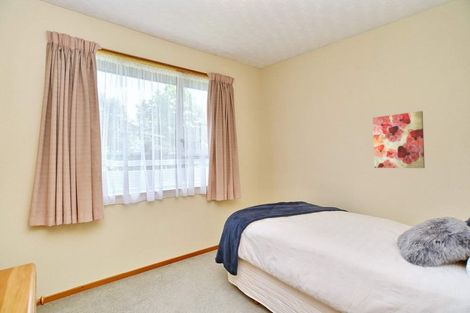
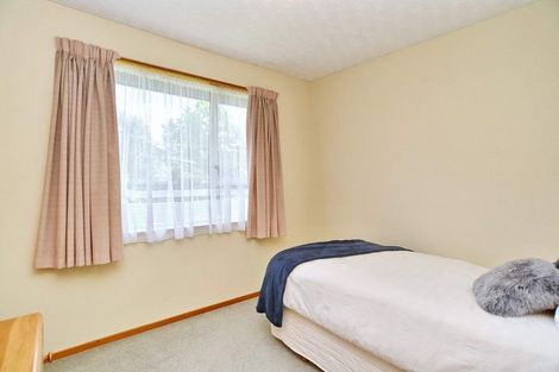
- wall art (397, 141)
